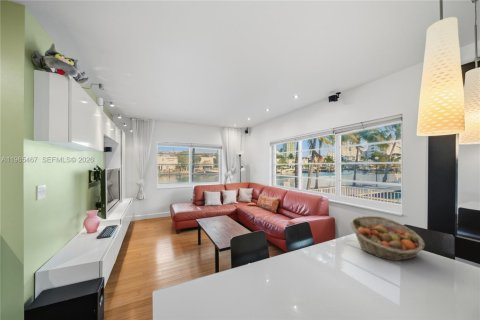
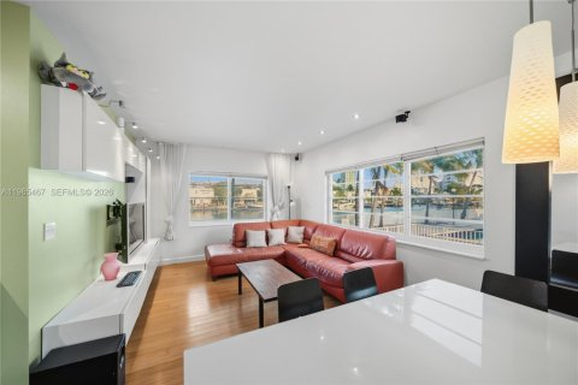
- fruit basket (384, 236)
